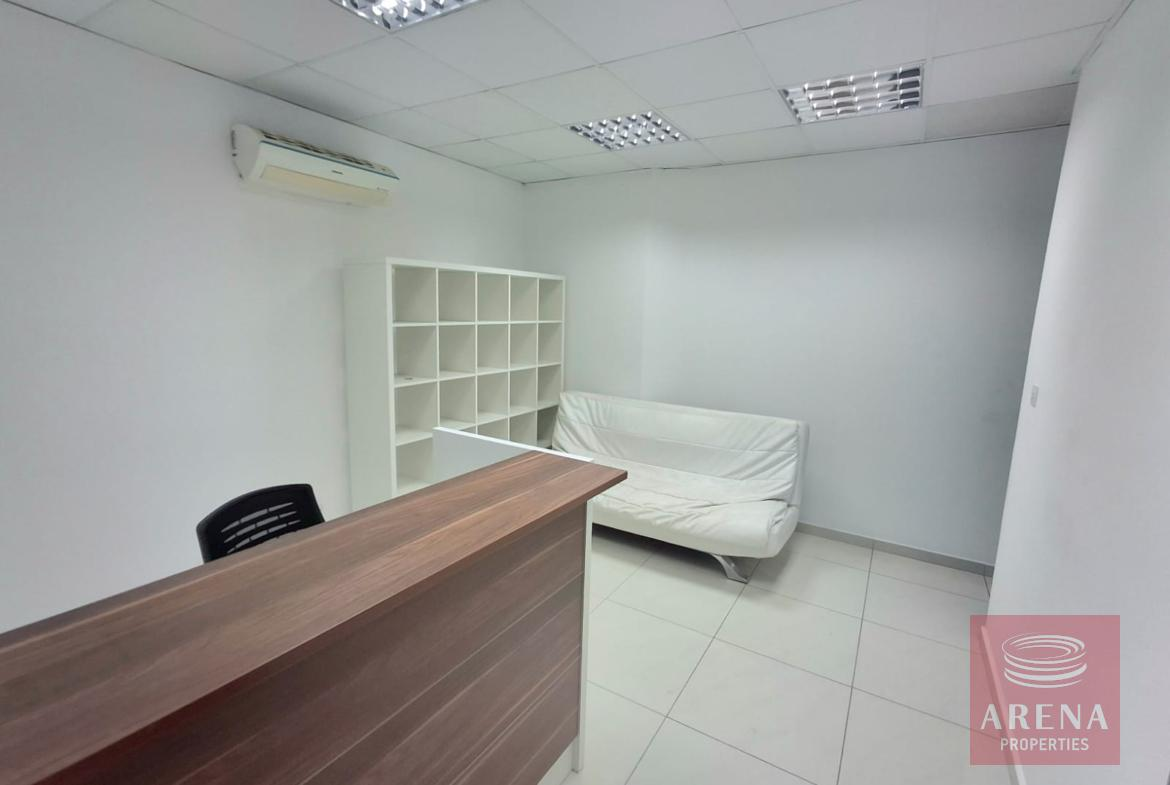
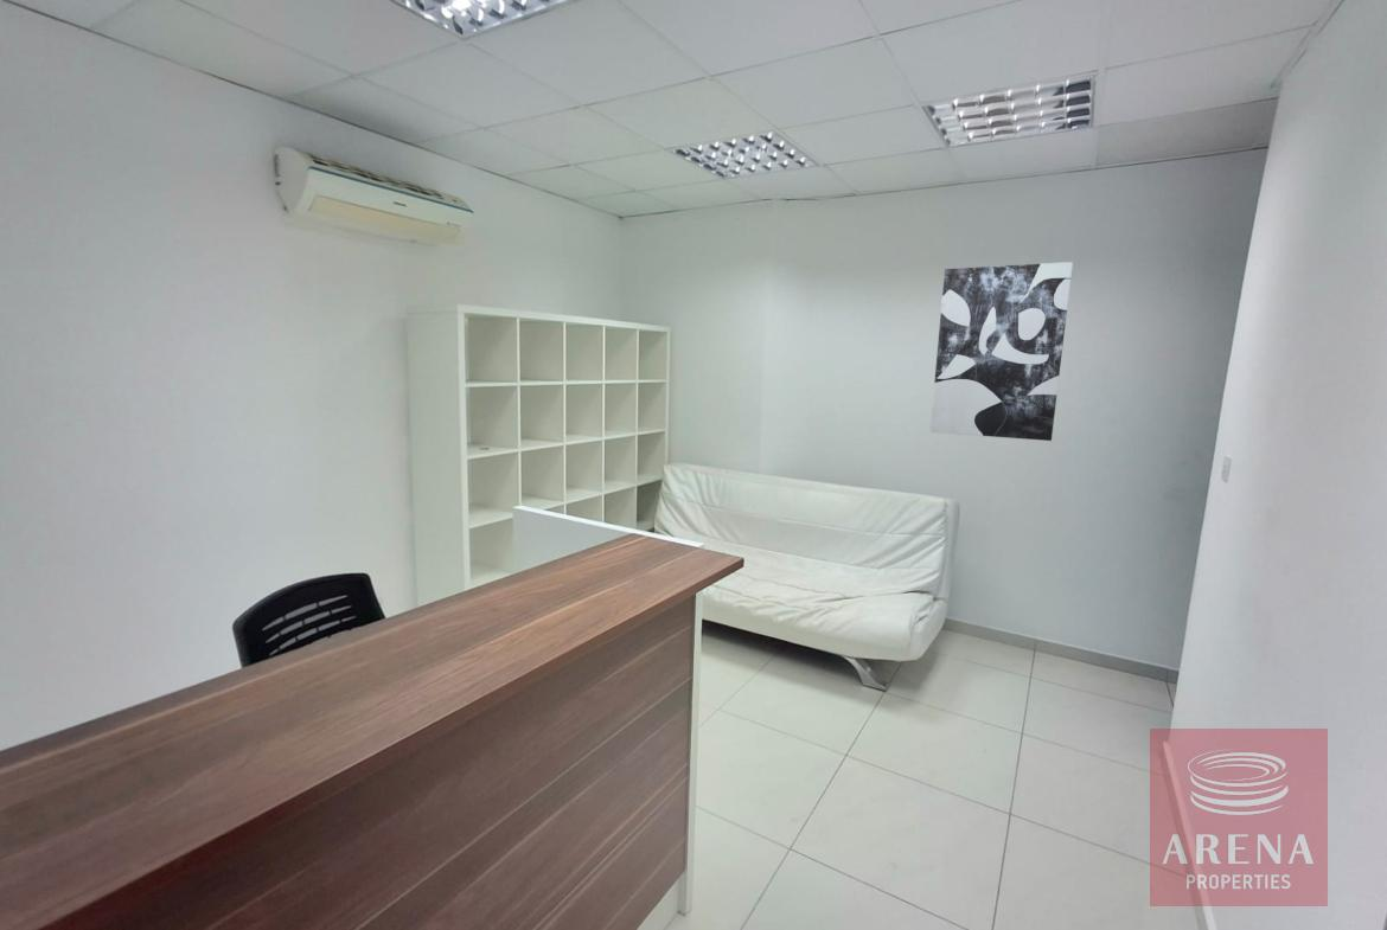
+ wall art (997, 352)
